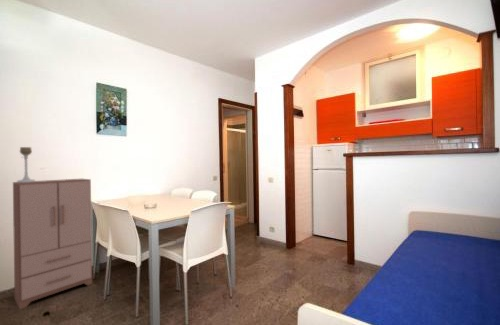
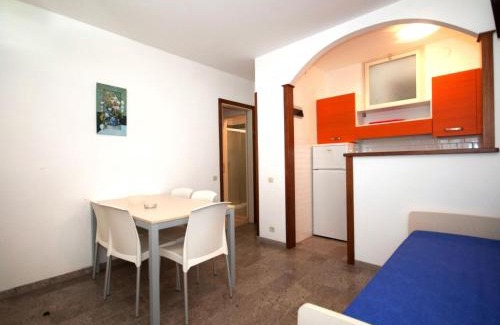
- cabinet (55, 236)
- candle holder (26, 164)
